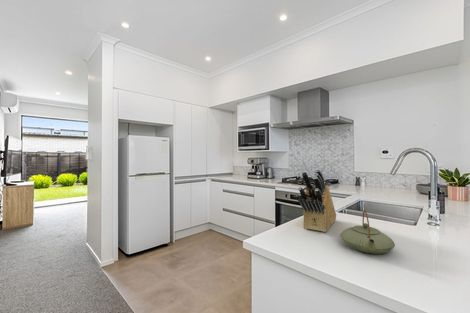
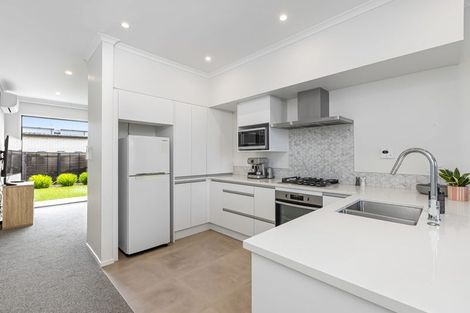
- knife block (318, 197)
- teapot (366, 230)
